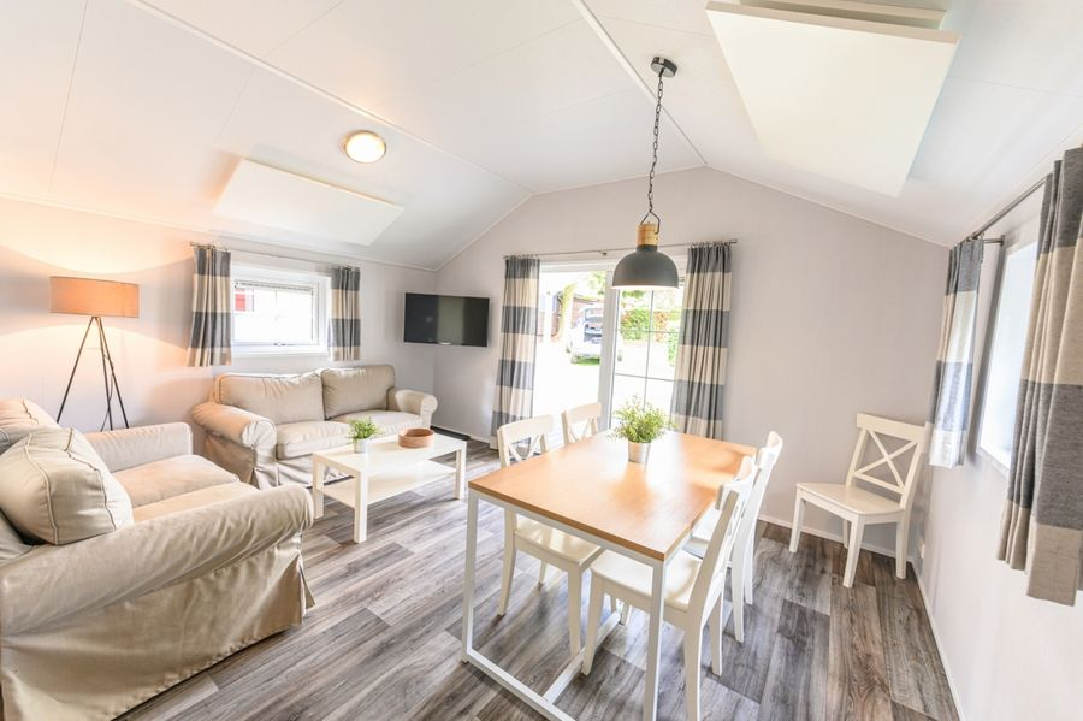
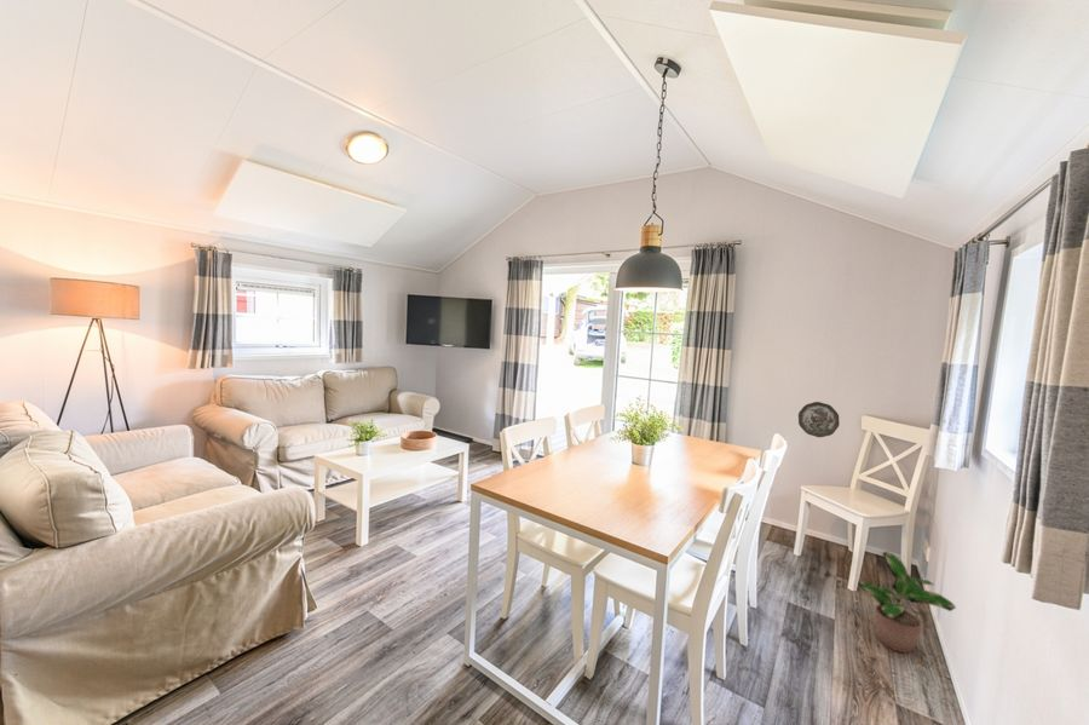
+ potted plant (903, 605)
+ decorative plate (818, 419)
